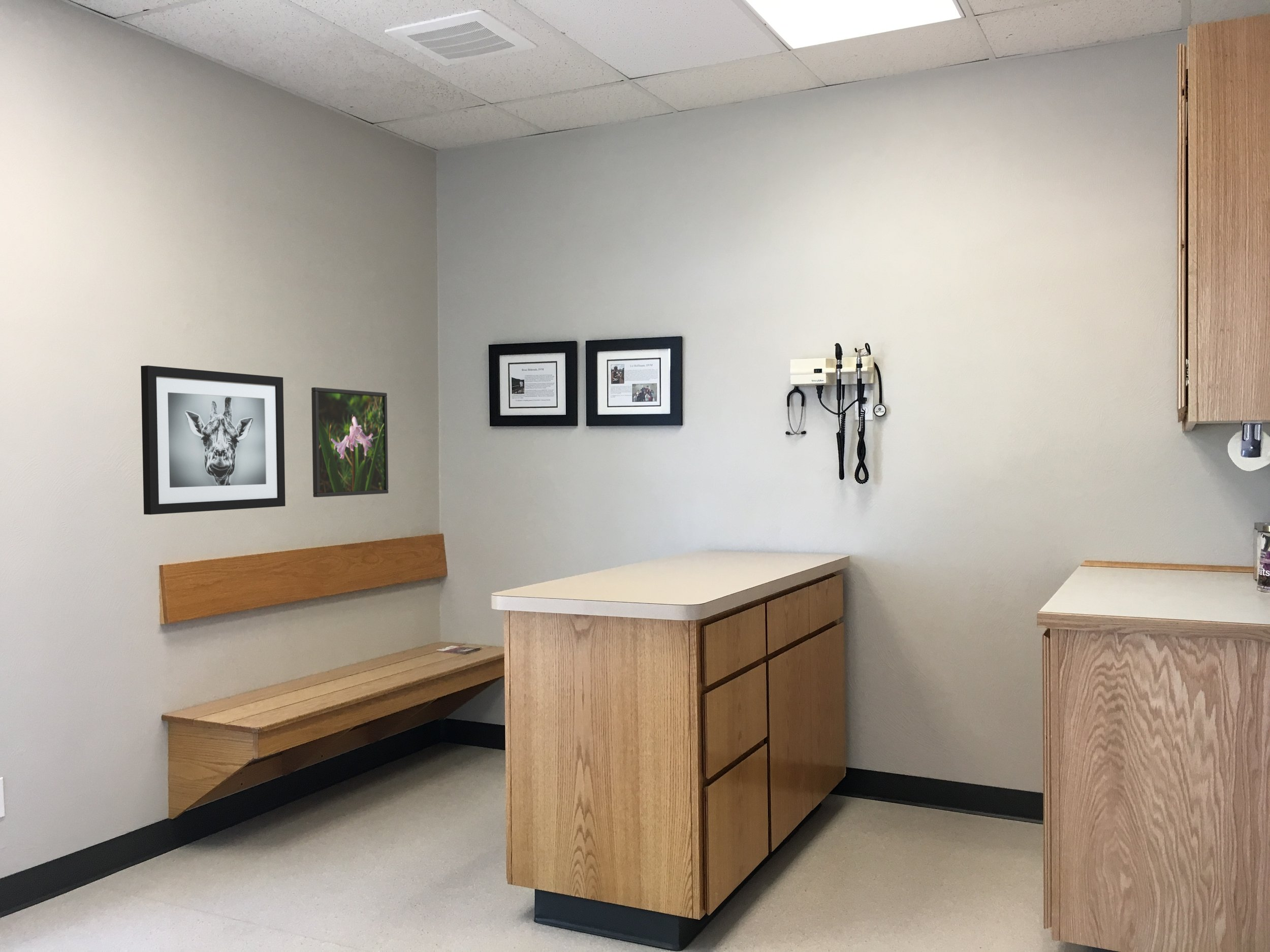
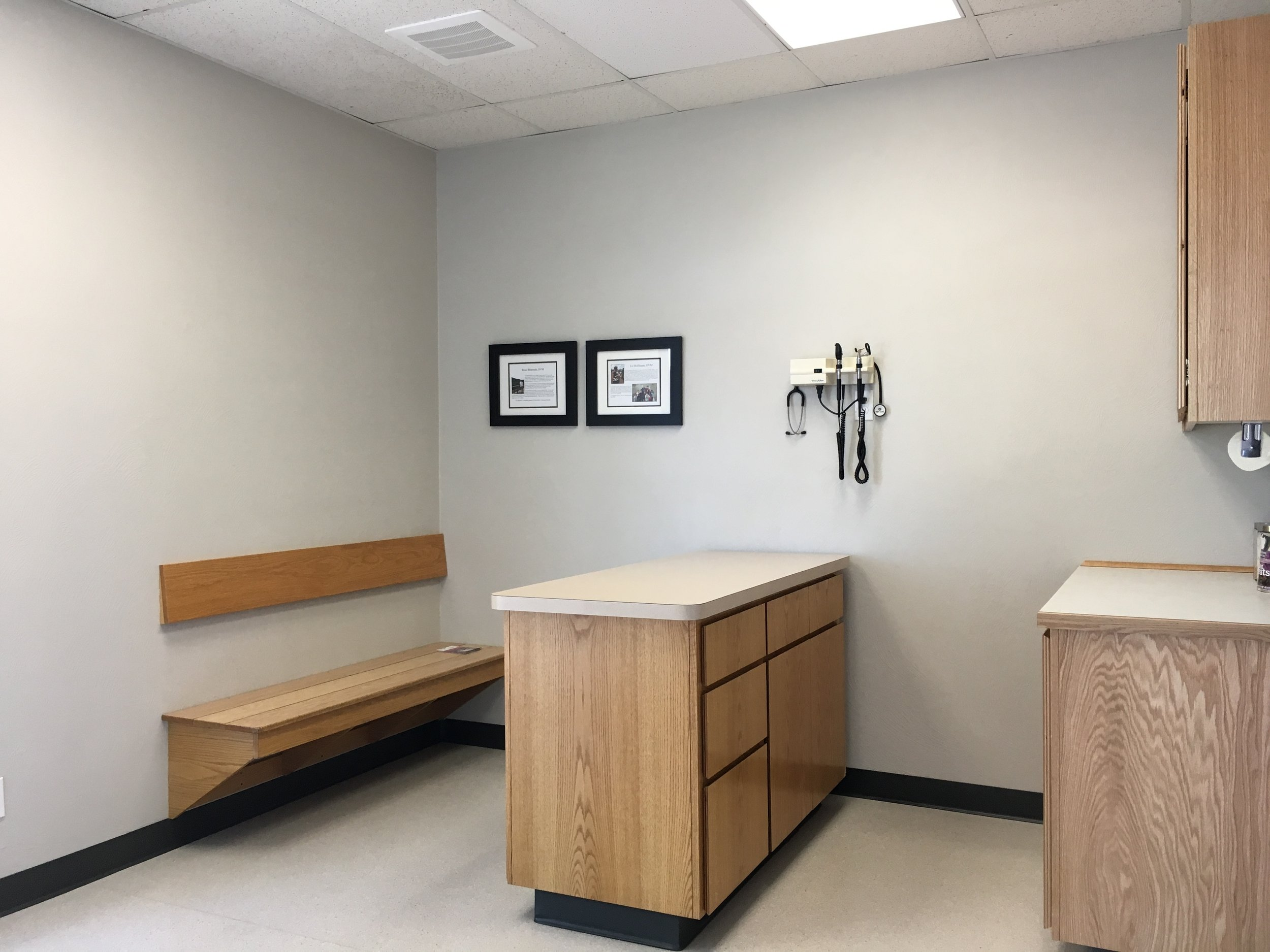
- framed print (352, 443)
- wall art (218, 441)
